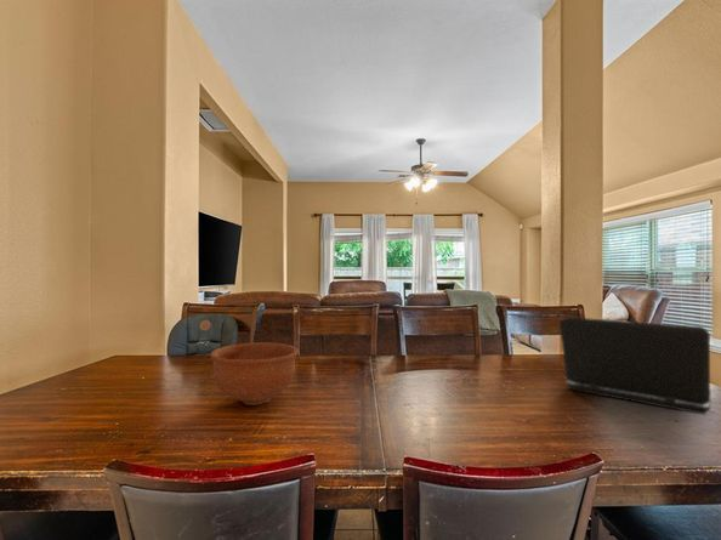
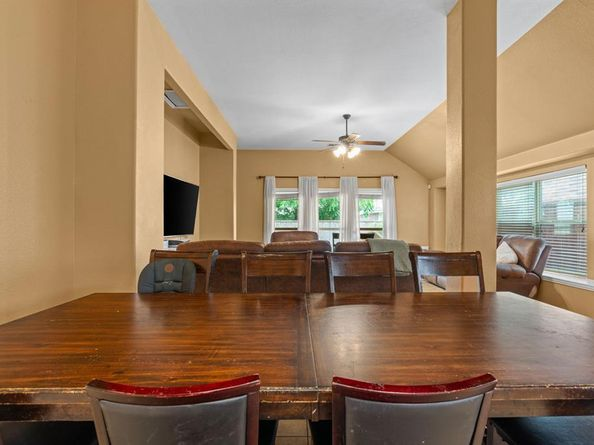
- laptop (634, 356)
- bowl (255, 375)
